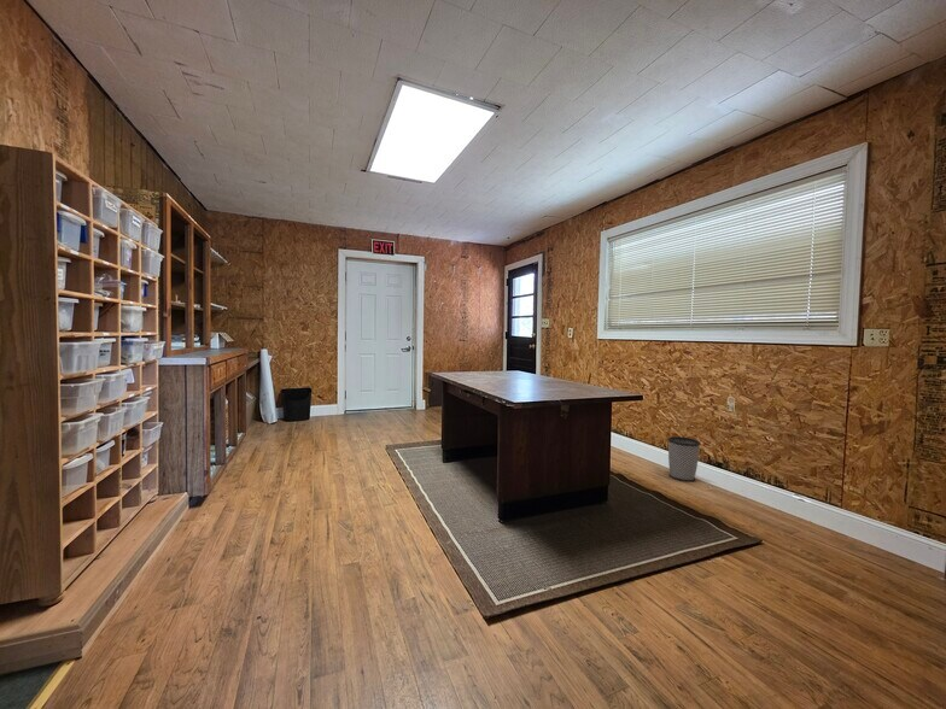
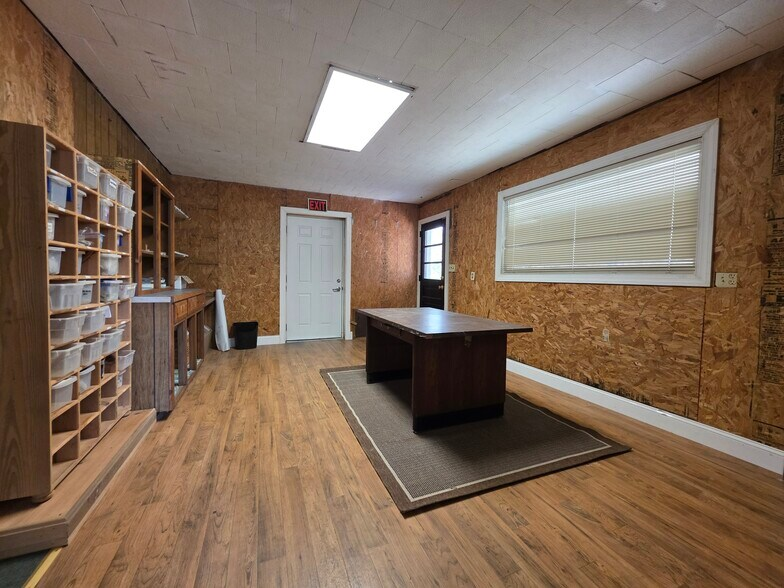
- wastebasket (683, 458)
